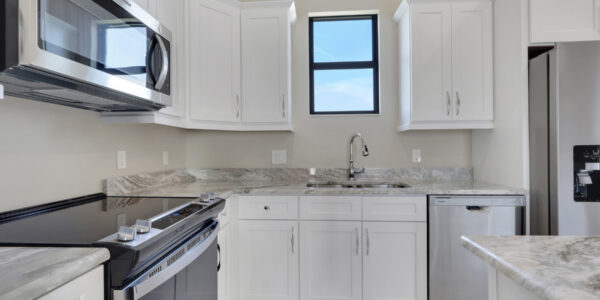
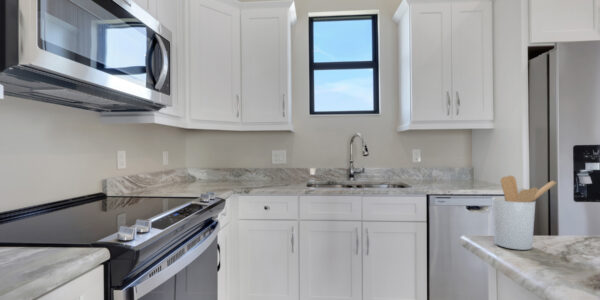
+ utensil holder (524, 211)
